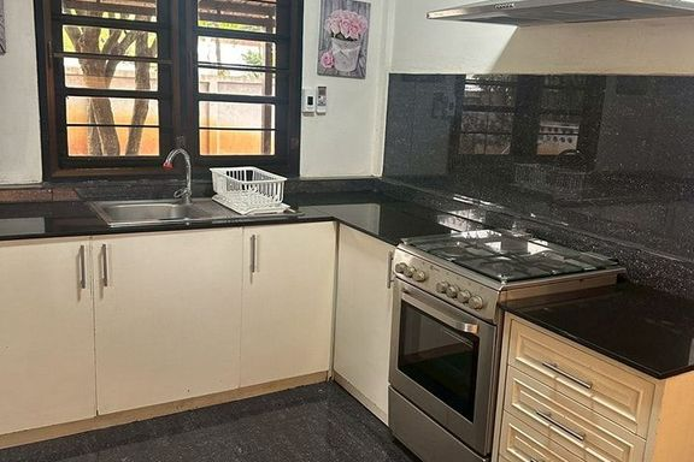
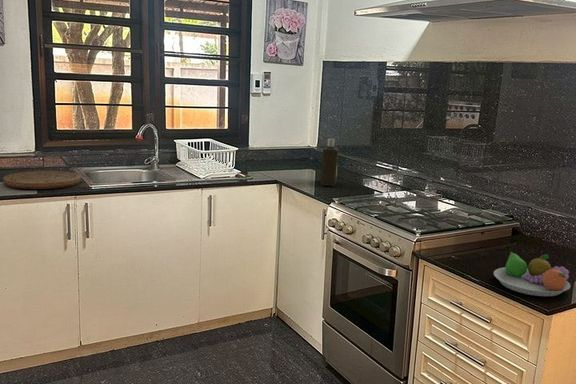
+ bottle (329, 161)
+ cutting board (43, 179)
+ fruit bowl (531, 271)
